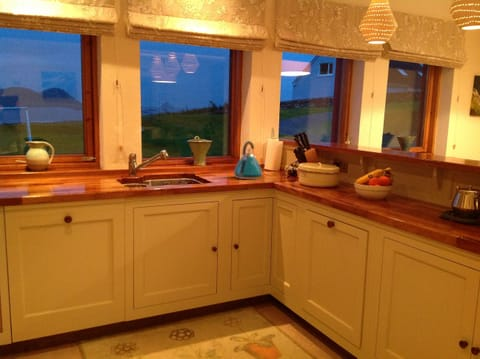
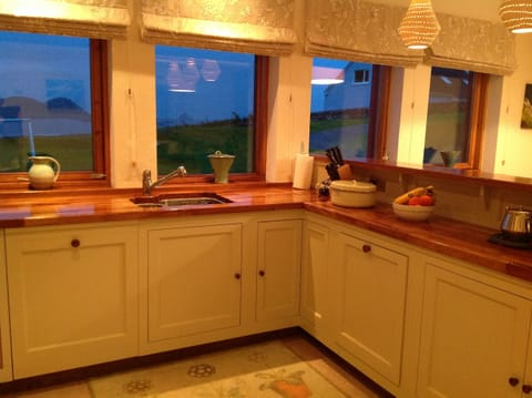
- kettle (248, 159)
